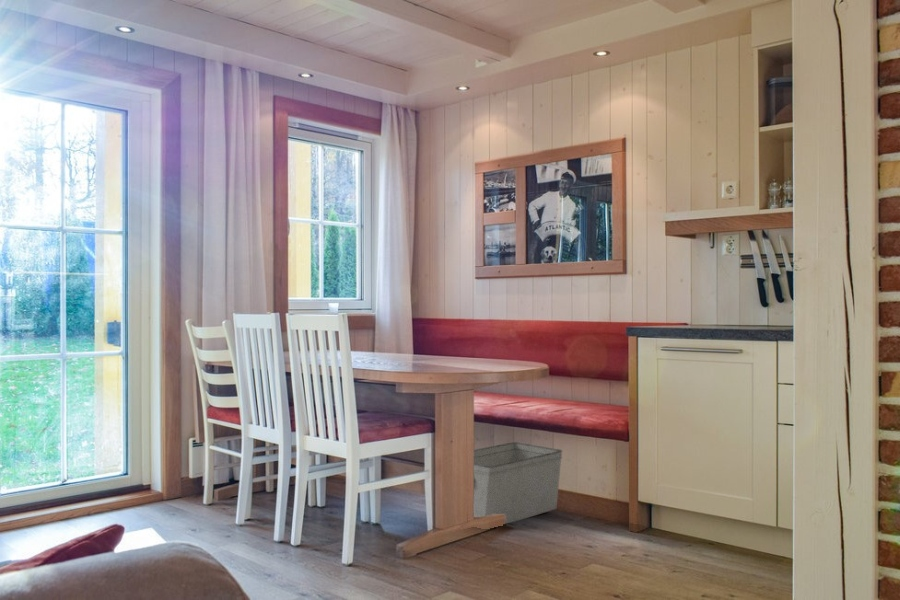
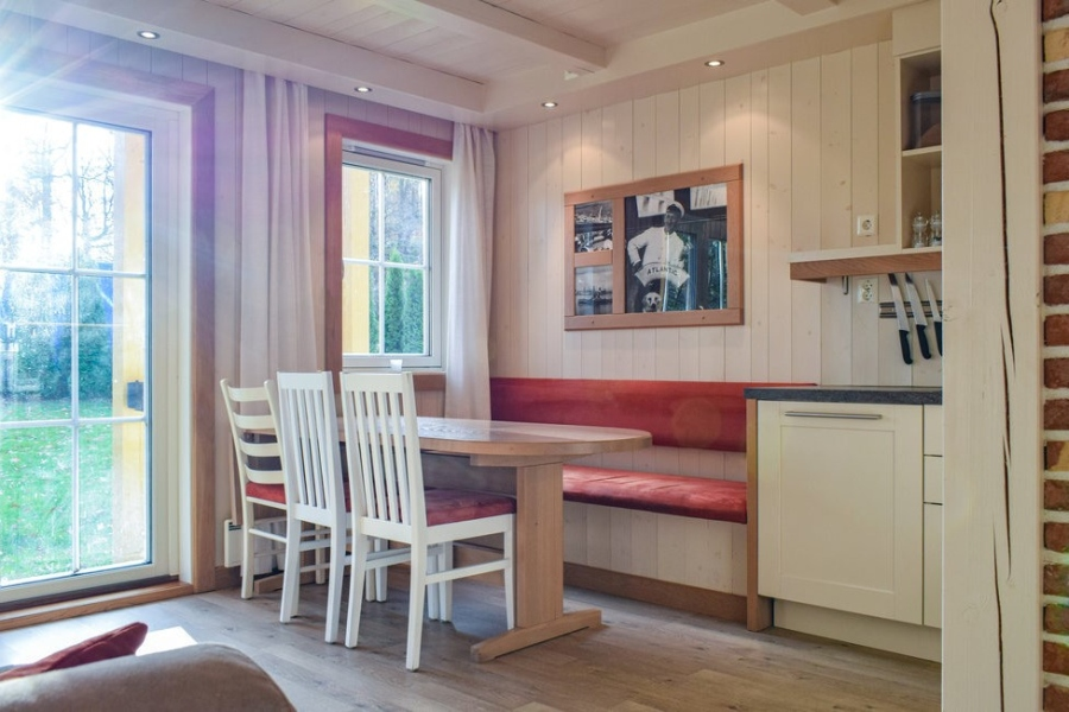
- storage bin (503, 483)
